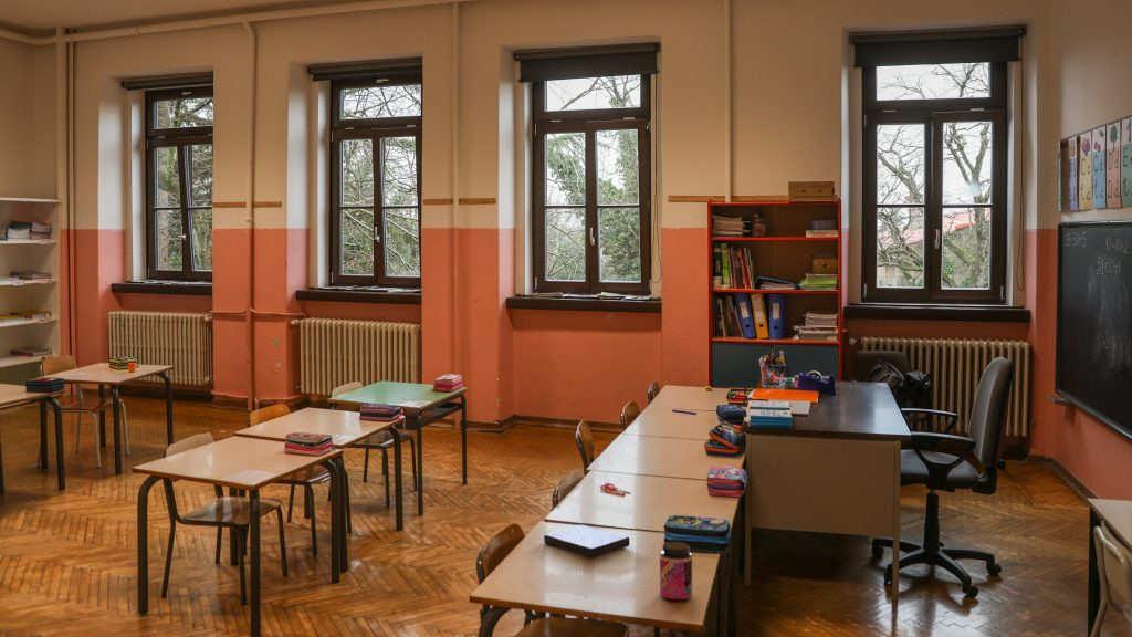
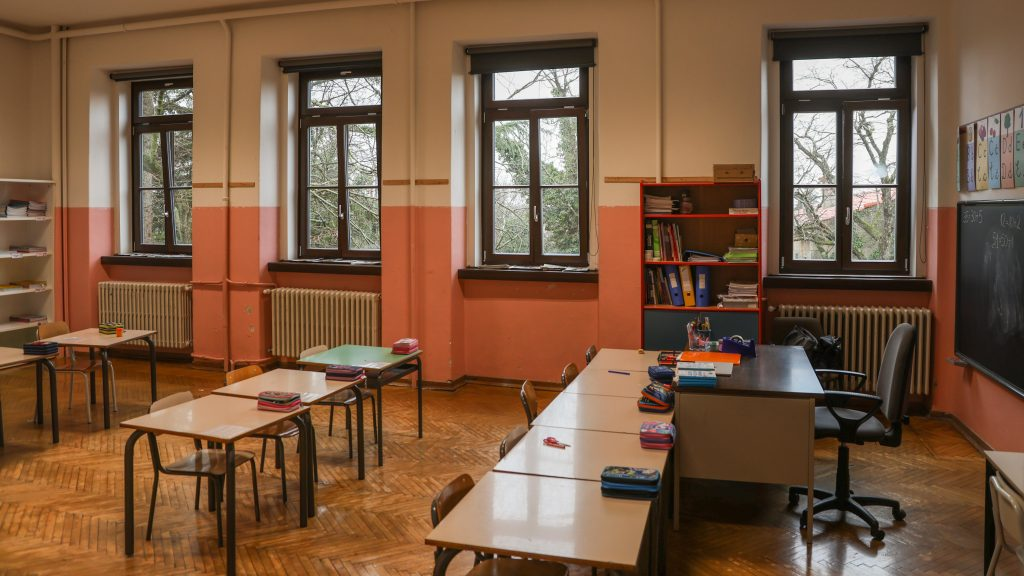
- book (586, 540)
- jar (675, 571)
